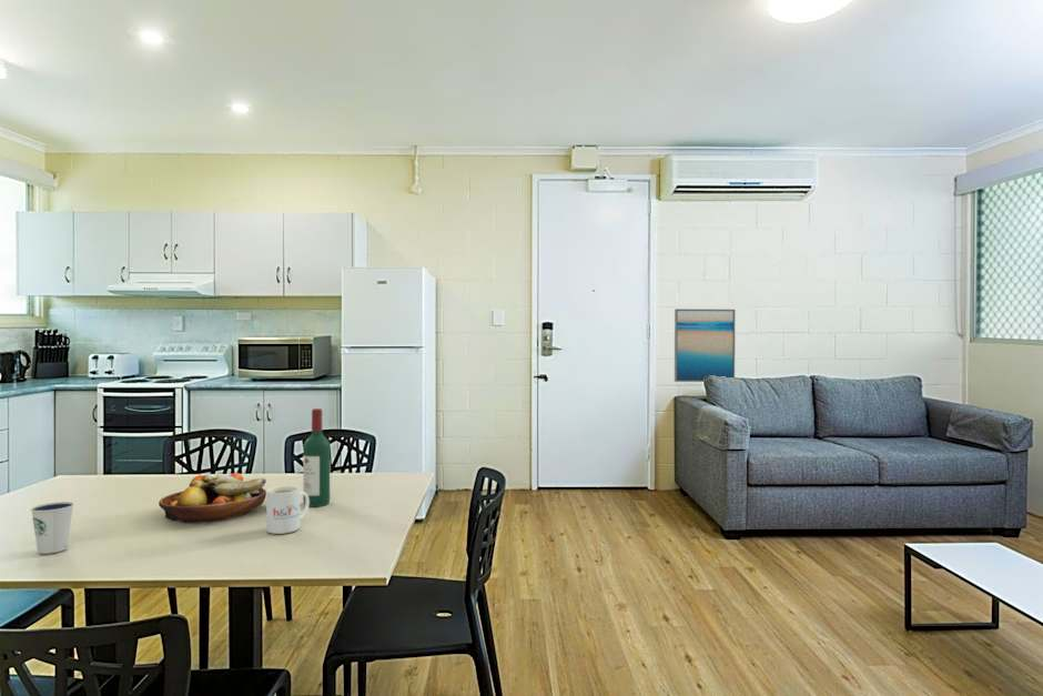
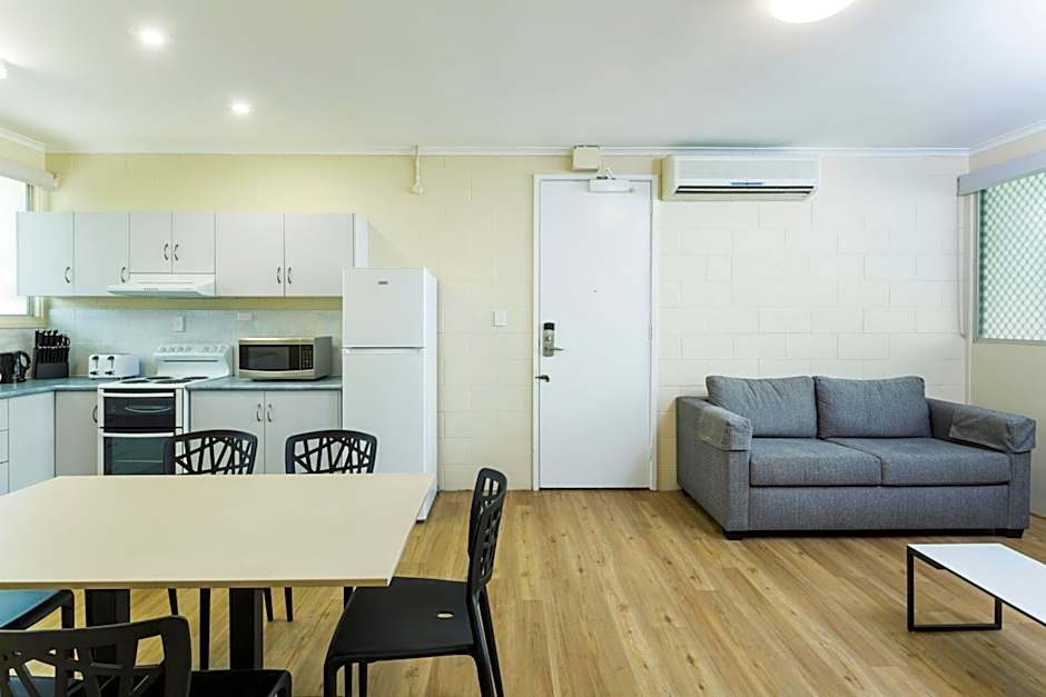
- mug (288, 507)
- fruit bowl (215, 491)
- wine bottle (316, 456)
- dixie cup (52, 527)
- wall art (705, 345)
